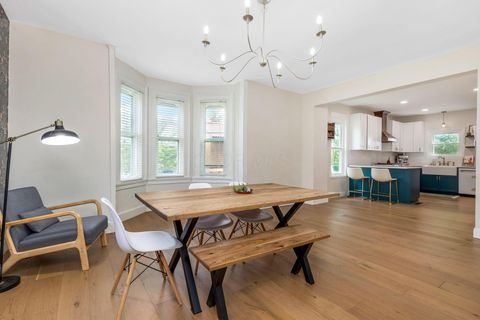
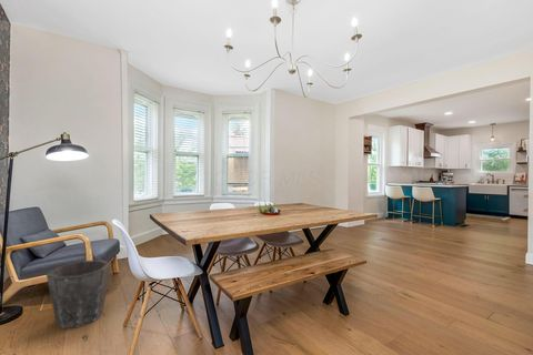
+ waste bin (80, 293)
